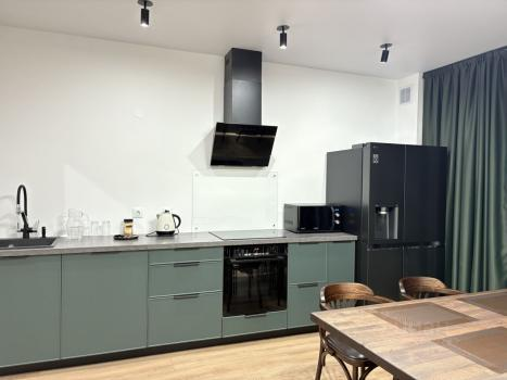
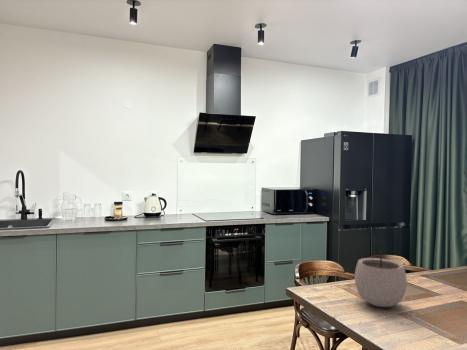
+ plant pot (380, 274)
